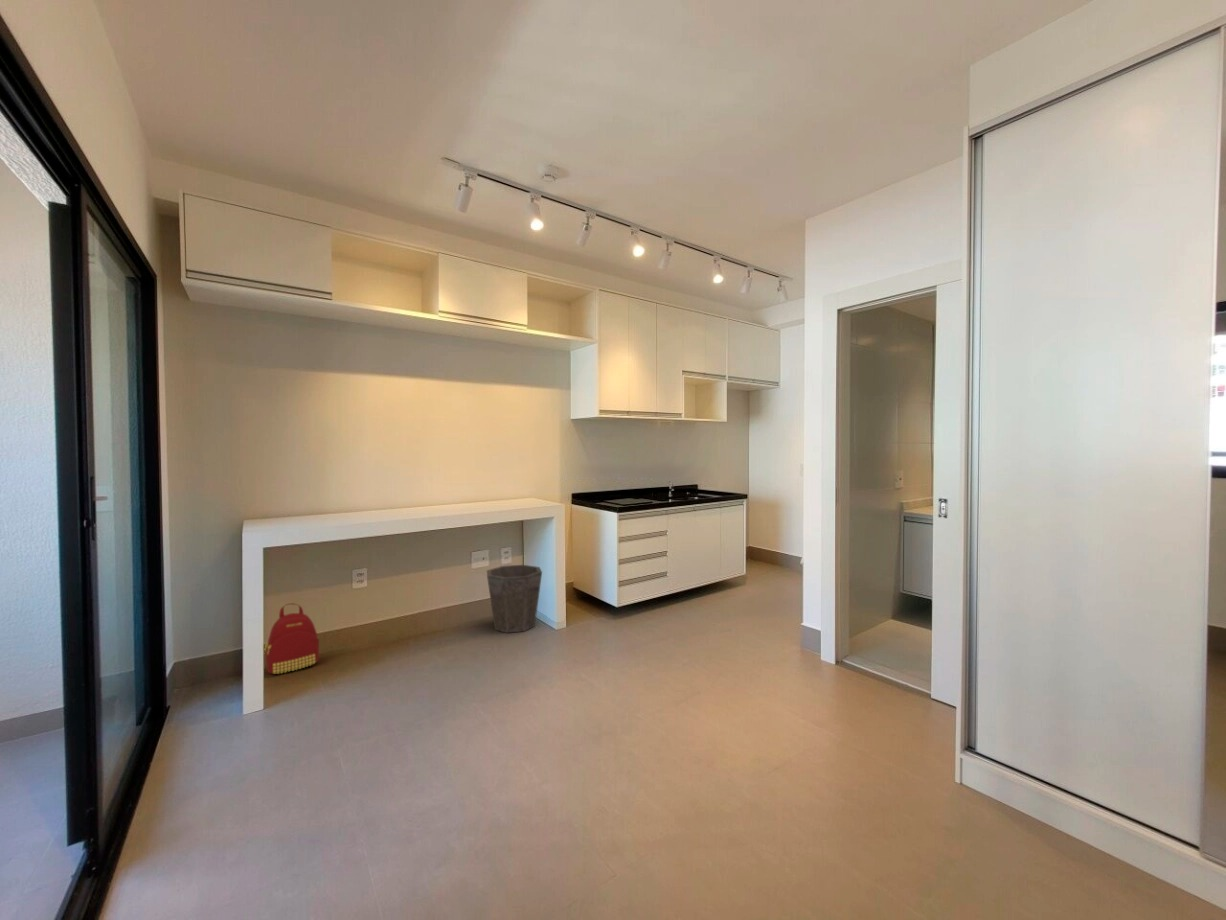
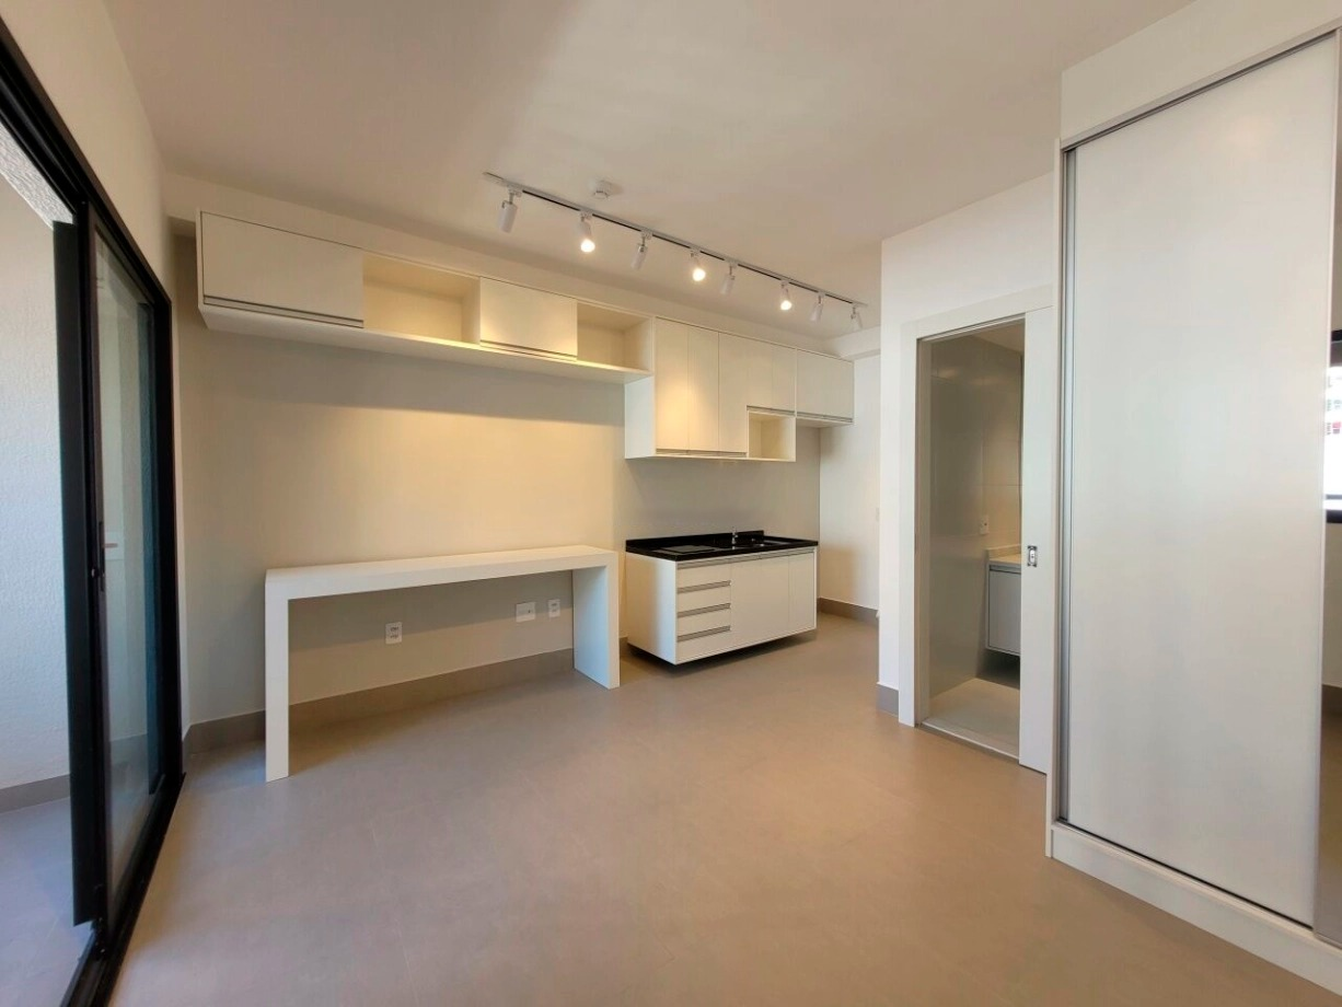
- backpack (292, 636)
- waste bin (514, 598)
